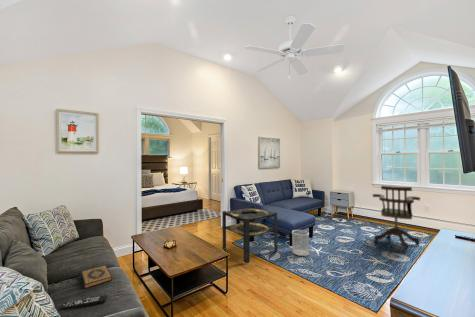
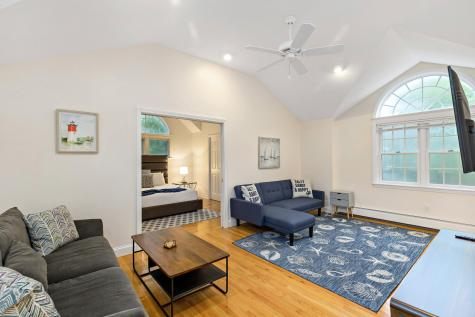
- hardback book (96, 275)
- side table (249, 231)
- remote control (84, 302)
- office chair (395, 214)
- wastebasket (300, 242)
